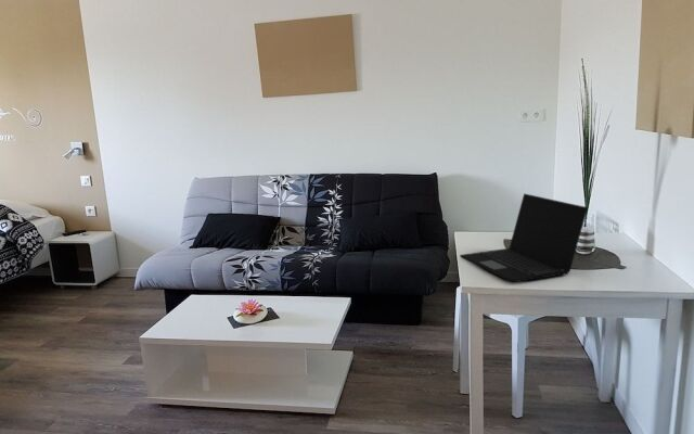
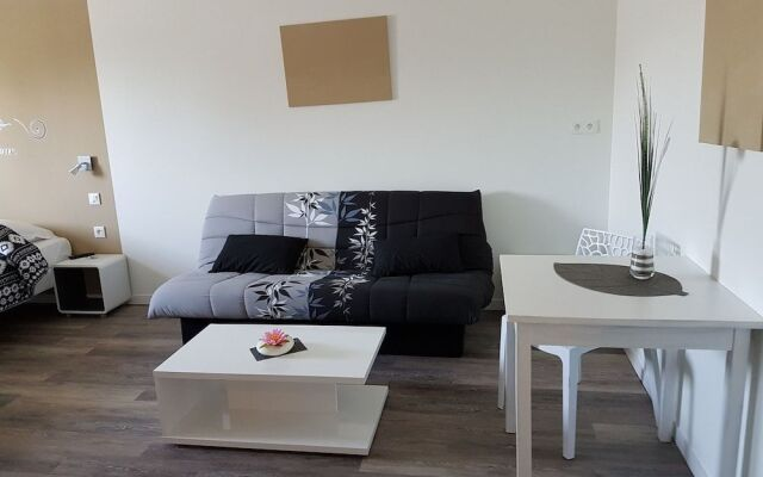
- laptop (519, 233)
